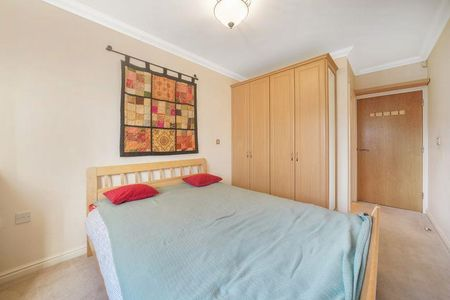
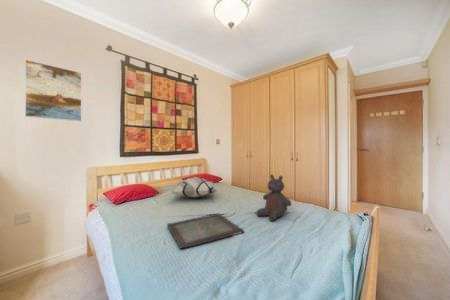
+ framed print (55, 93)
+ teddy bear (272, 195)
+ decorative pillow (195, 187)
+ serving tray (203, 227)
